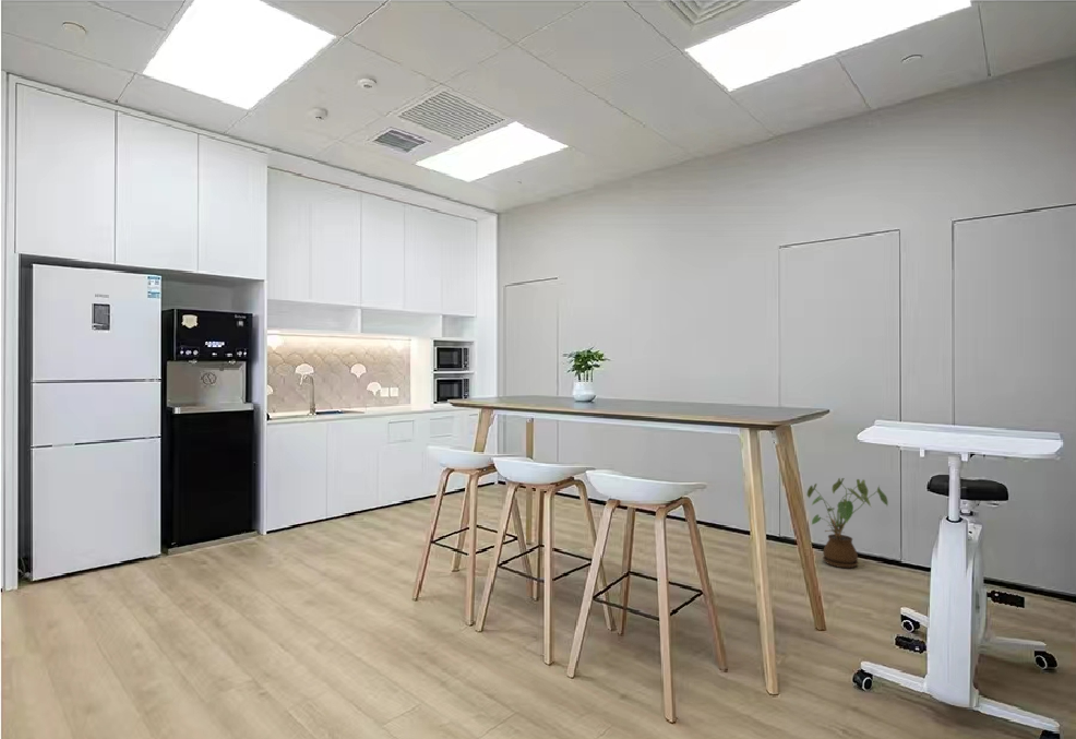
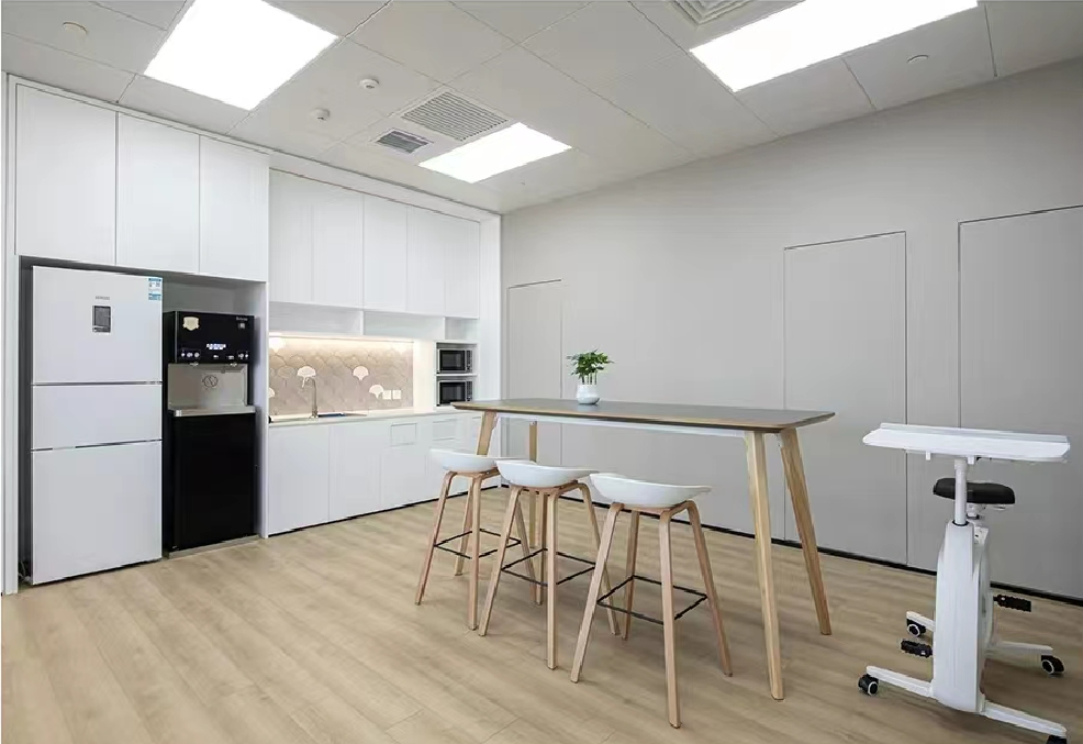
- house plant (844, 523)
